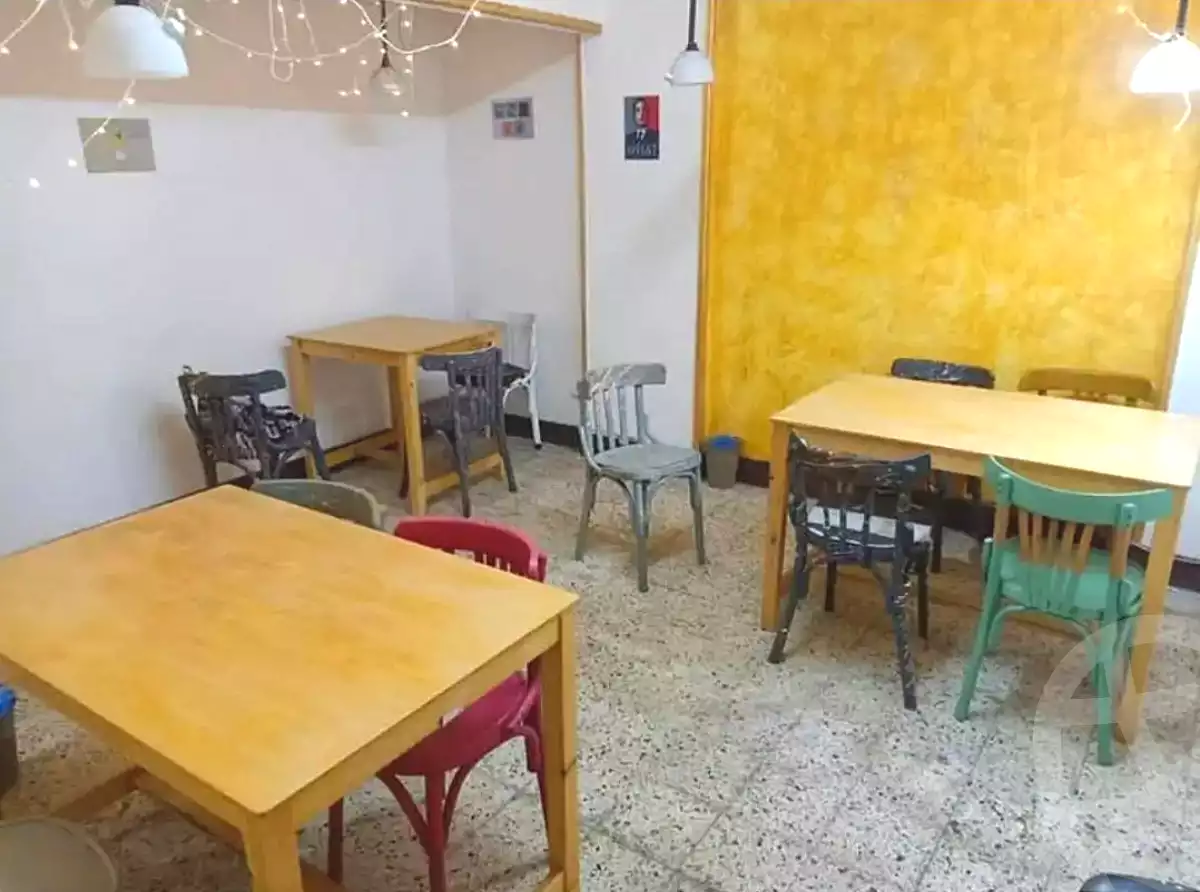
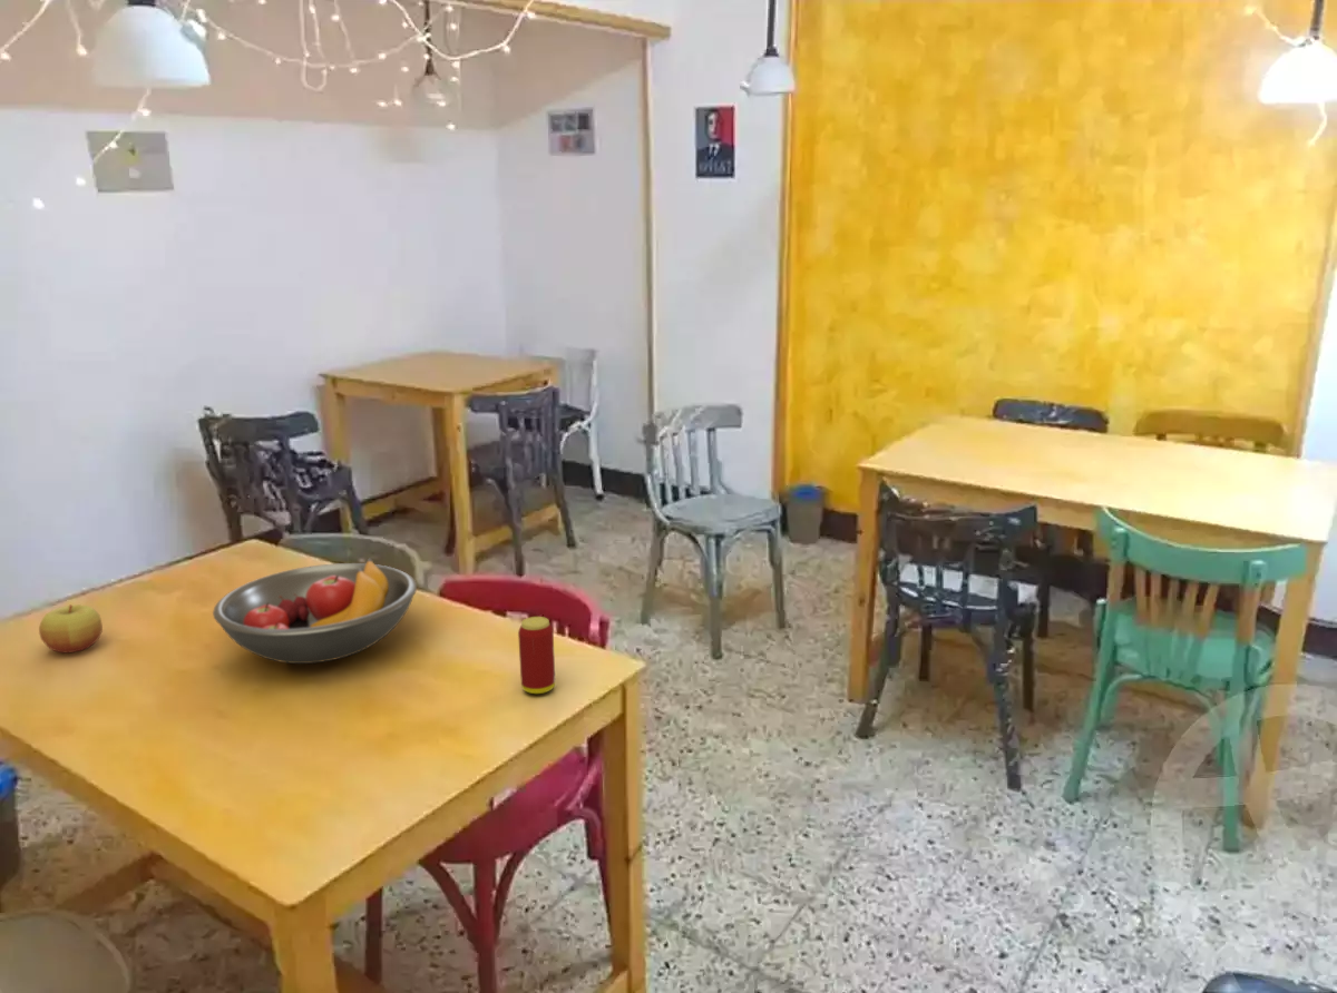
+ beverage can (536, 656)
+ apple (71, 627)
+ fruit bowl (320, 612)
